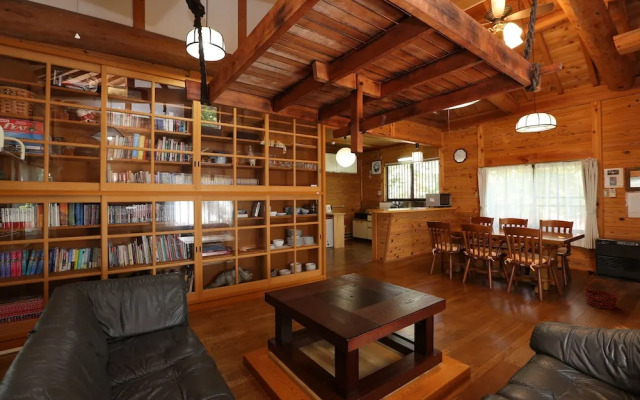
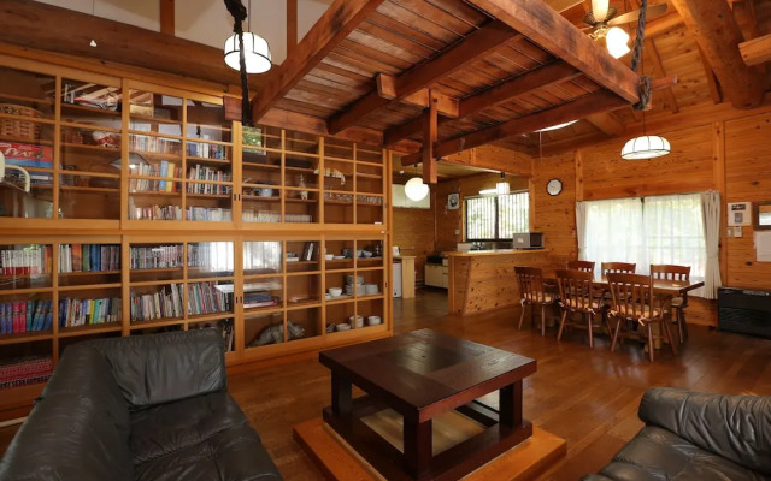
- basket (600, 292)
